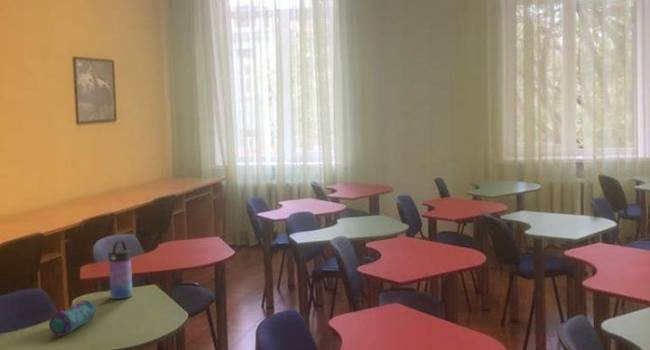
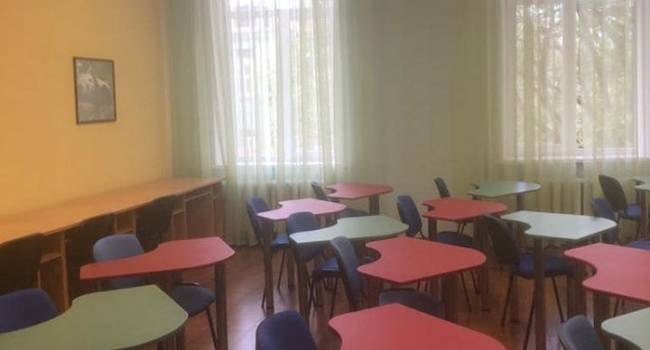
- water bottle (120, 268)
- pencil case (72, 316)
